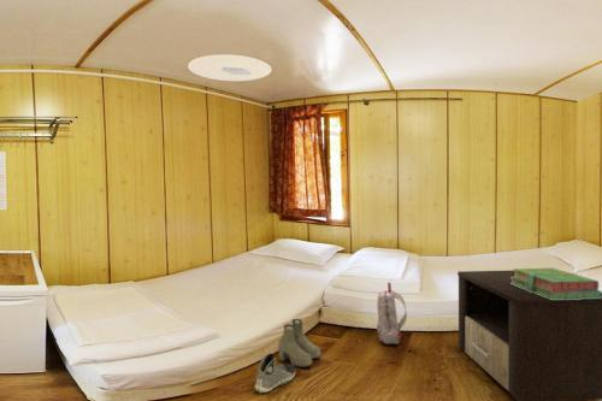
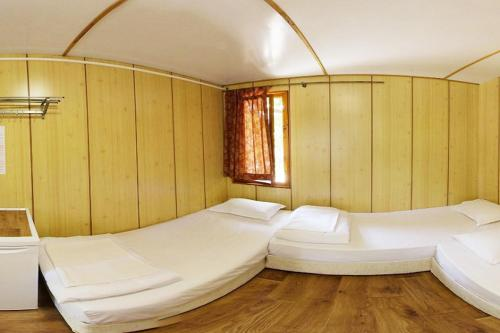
- backpack (391, 311)
- boots (299, 341)
- stack of books (553, 282)
- nightstand (523, 328)
- ceiling light (230, 65)
- sneaker (277, 366)
